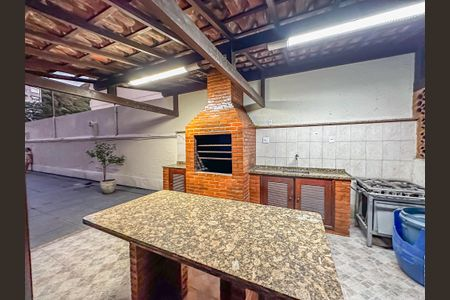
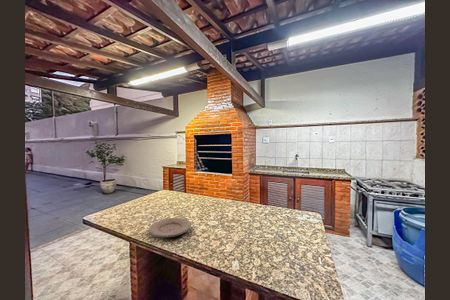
+ plate (170, 228)
